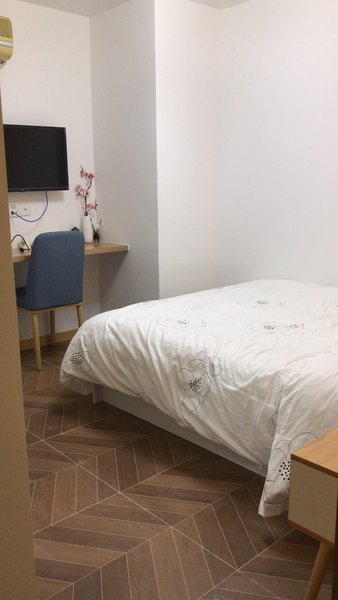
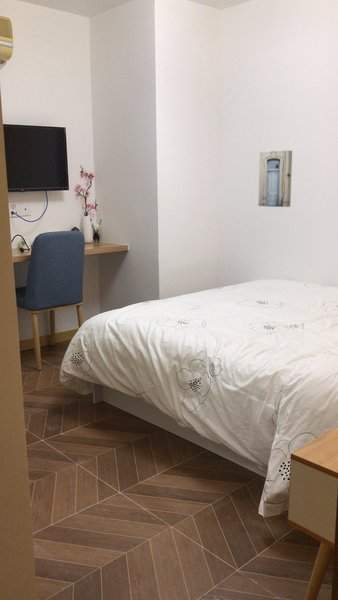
+ wall art (274, 179)
